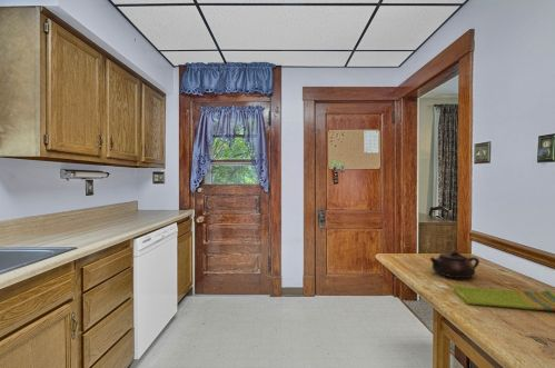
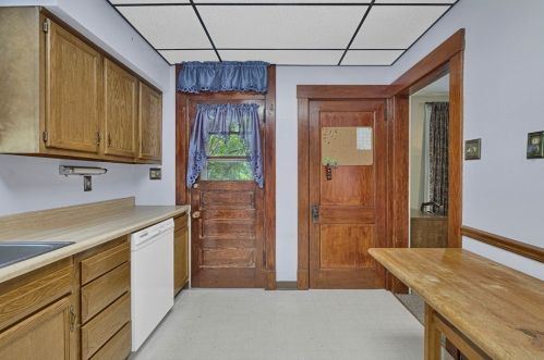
- teapot (454, 262)
- dish towel (509, 297)
